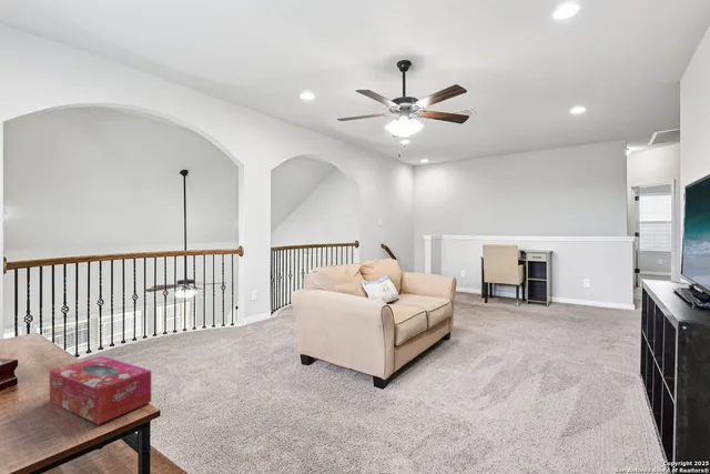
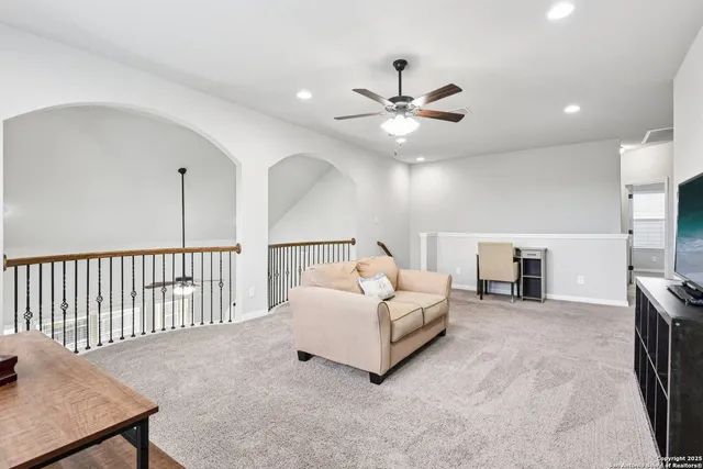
- tissue box (100, 385)
